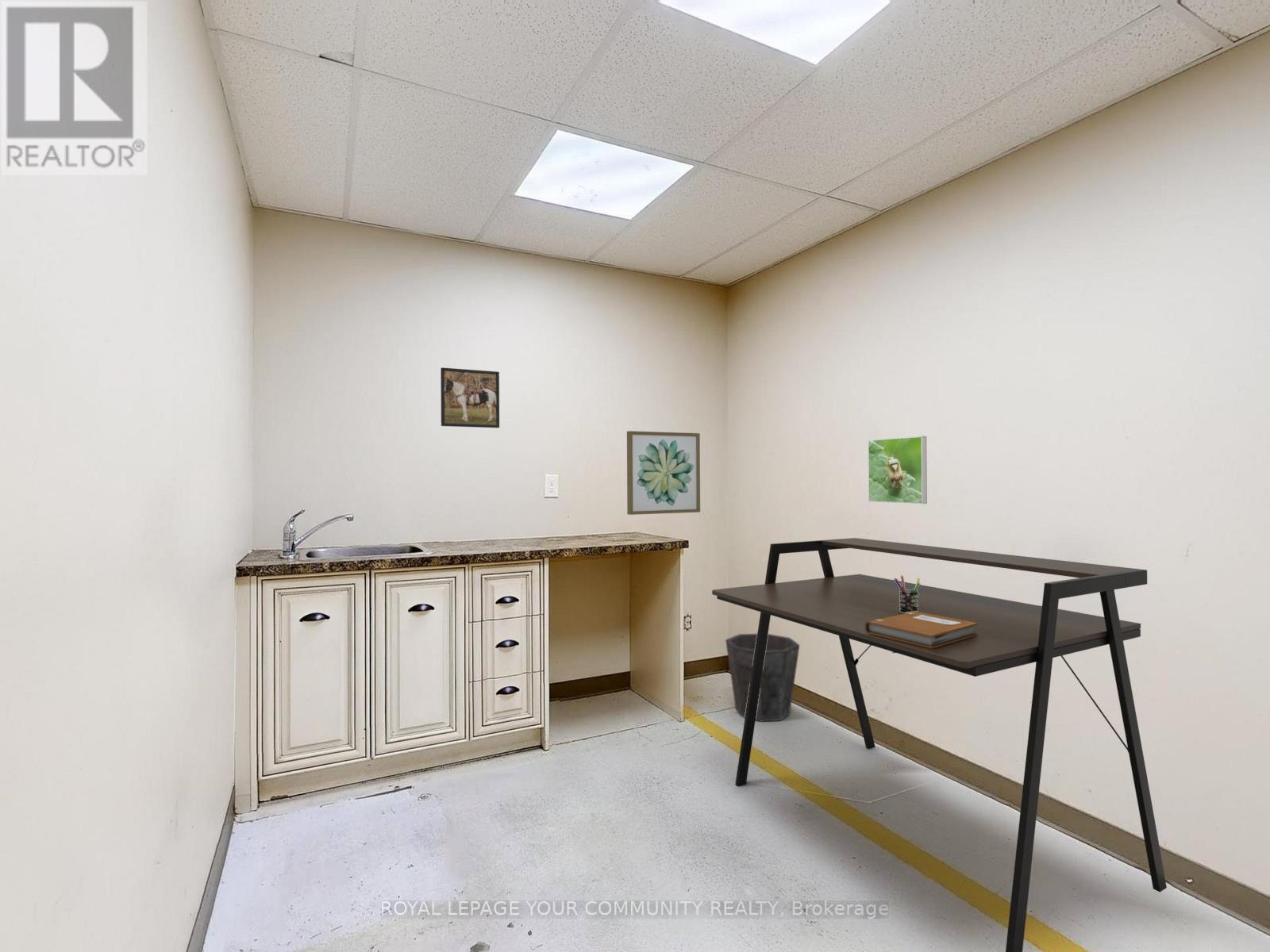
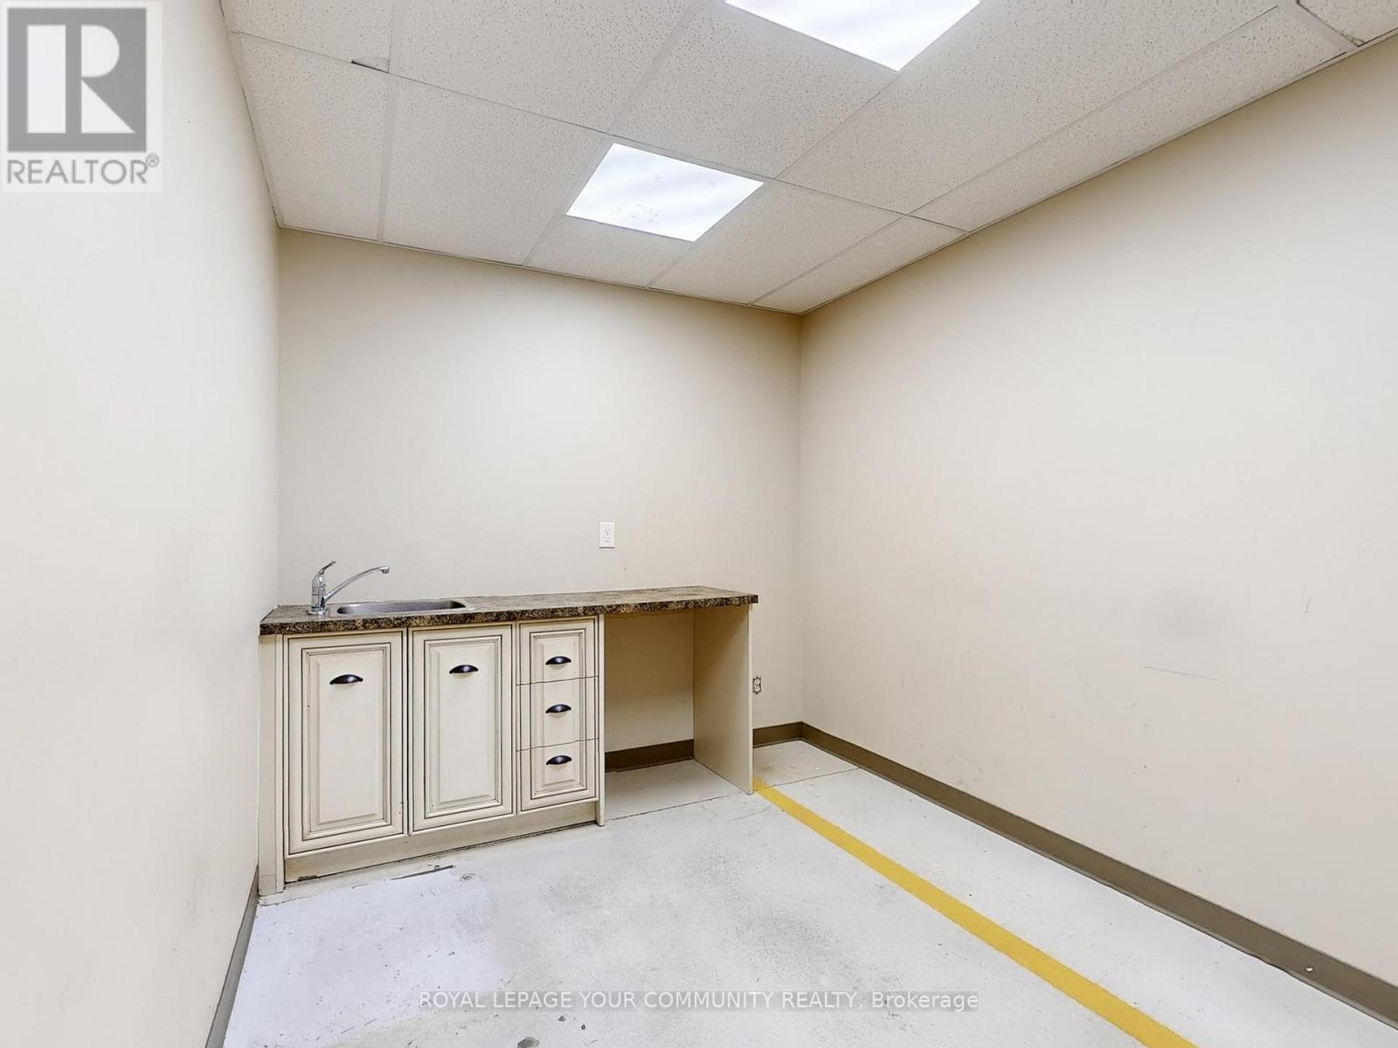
- waste bin (762, 677)
- desk (916, 658)
- wall art (664, 472)
- pen holder (910, 593)
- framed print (470, 398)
- notebook (922, 627)
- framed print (896, 470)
